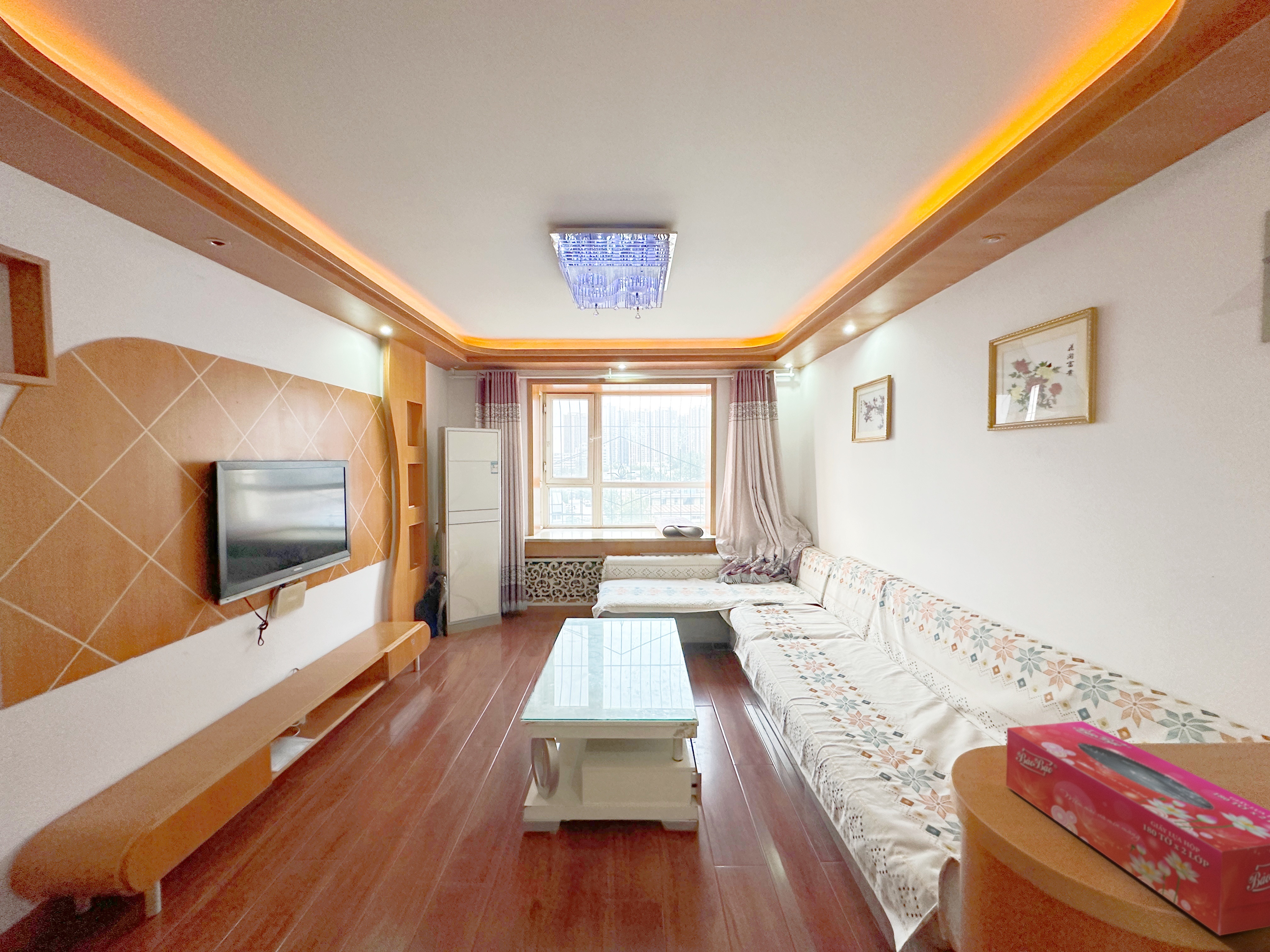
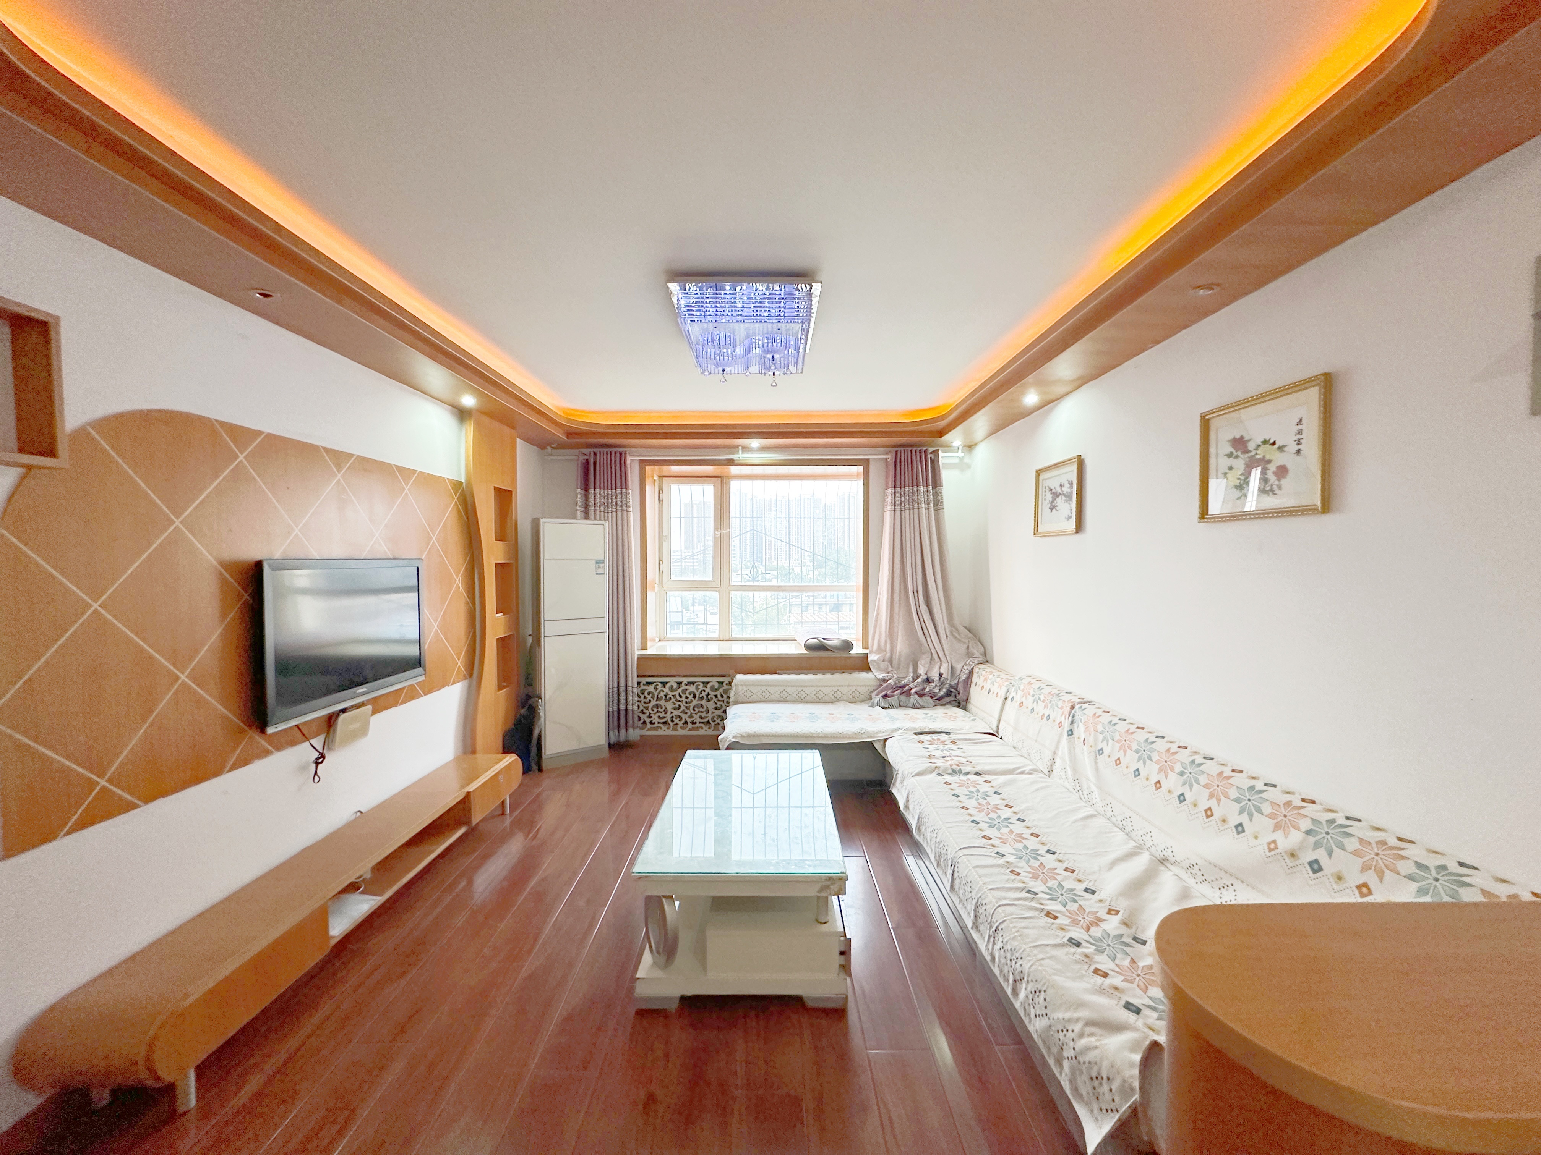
- tissue box (1137, 807)
